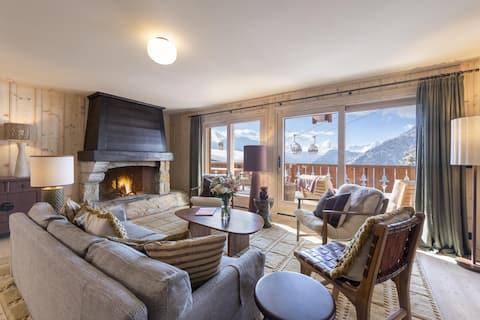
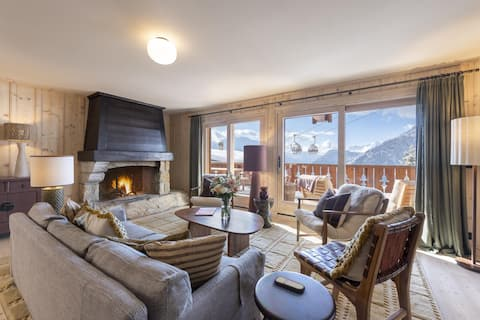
+ remote control (289, 284)
